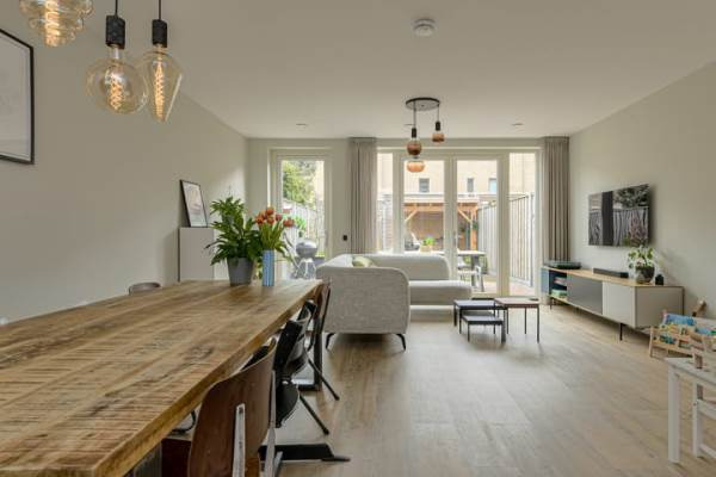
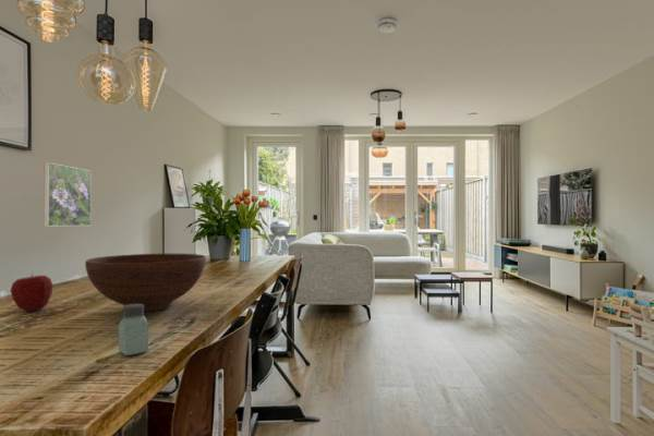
+ fruit bowl (148, 282)
+ apple (32, 291)
+ saltshaker (133, 328)
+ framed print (69, 196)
